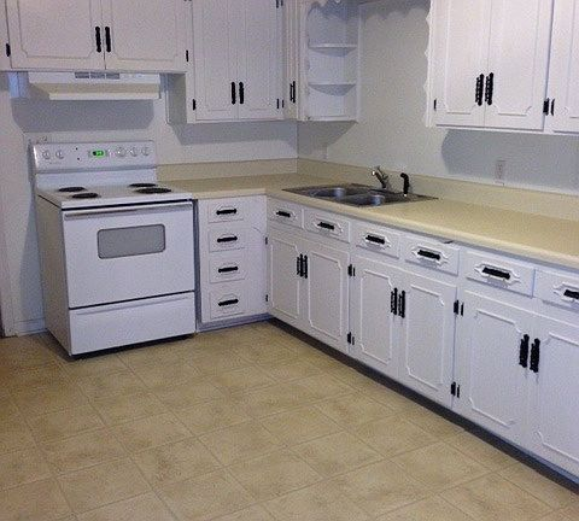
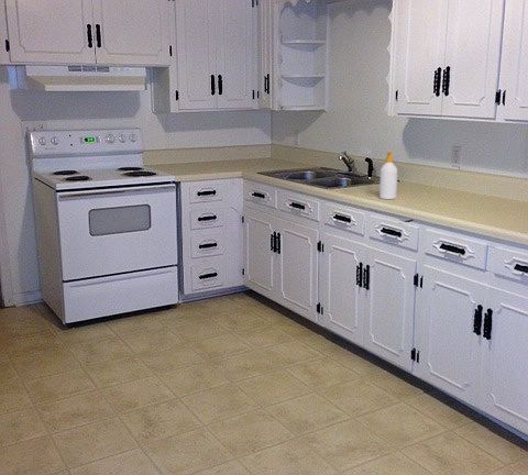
+ soap bottle (388, 175)
